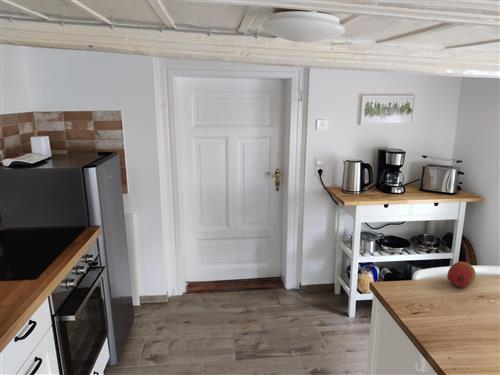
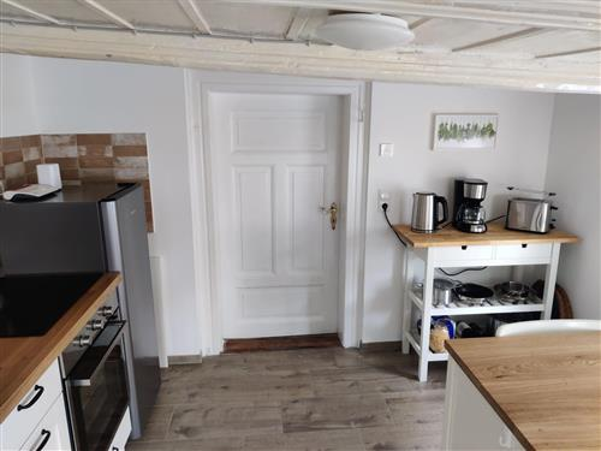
- fruit (461, 274)
